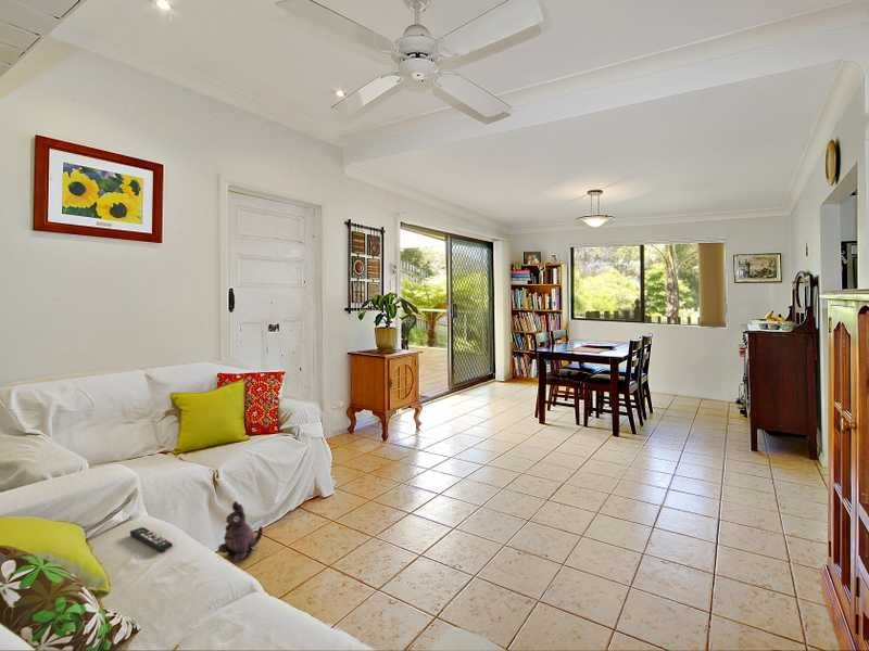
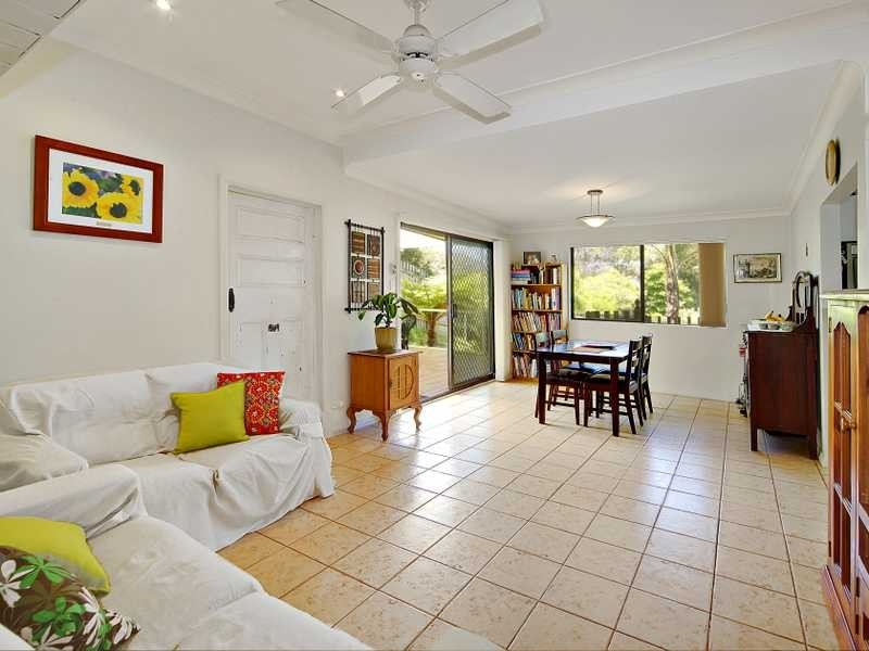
- plush toy (243, 526)
- remote control (150, 538)
